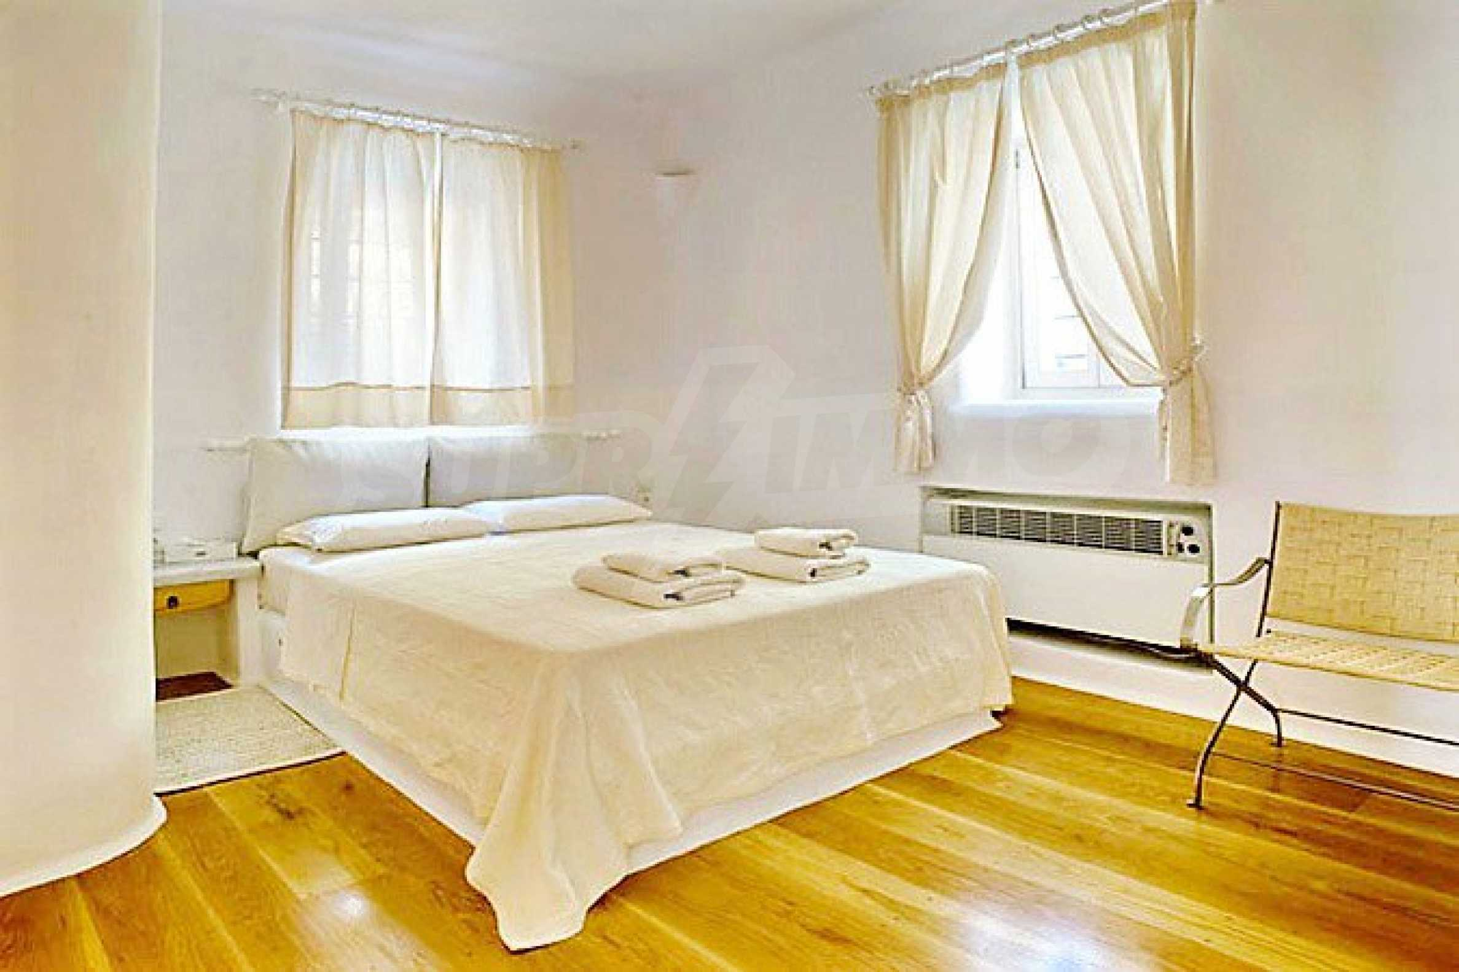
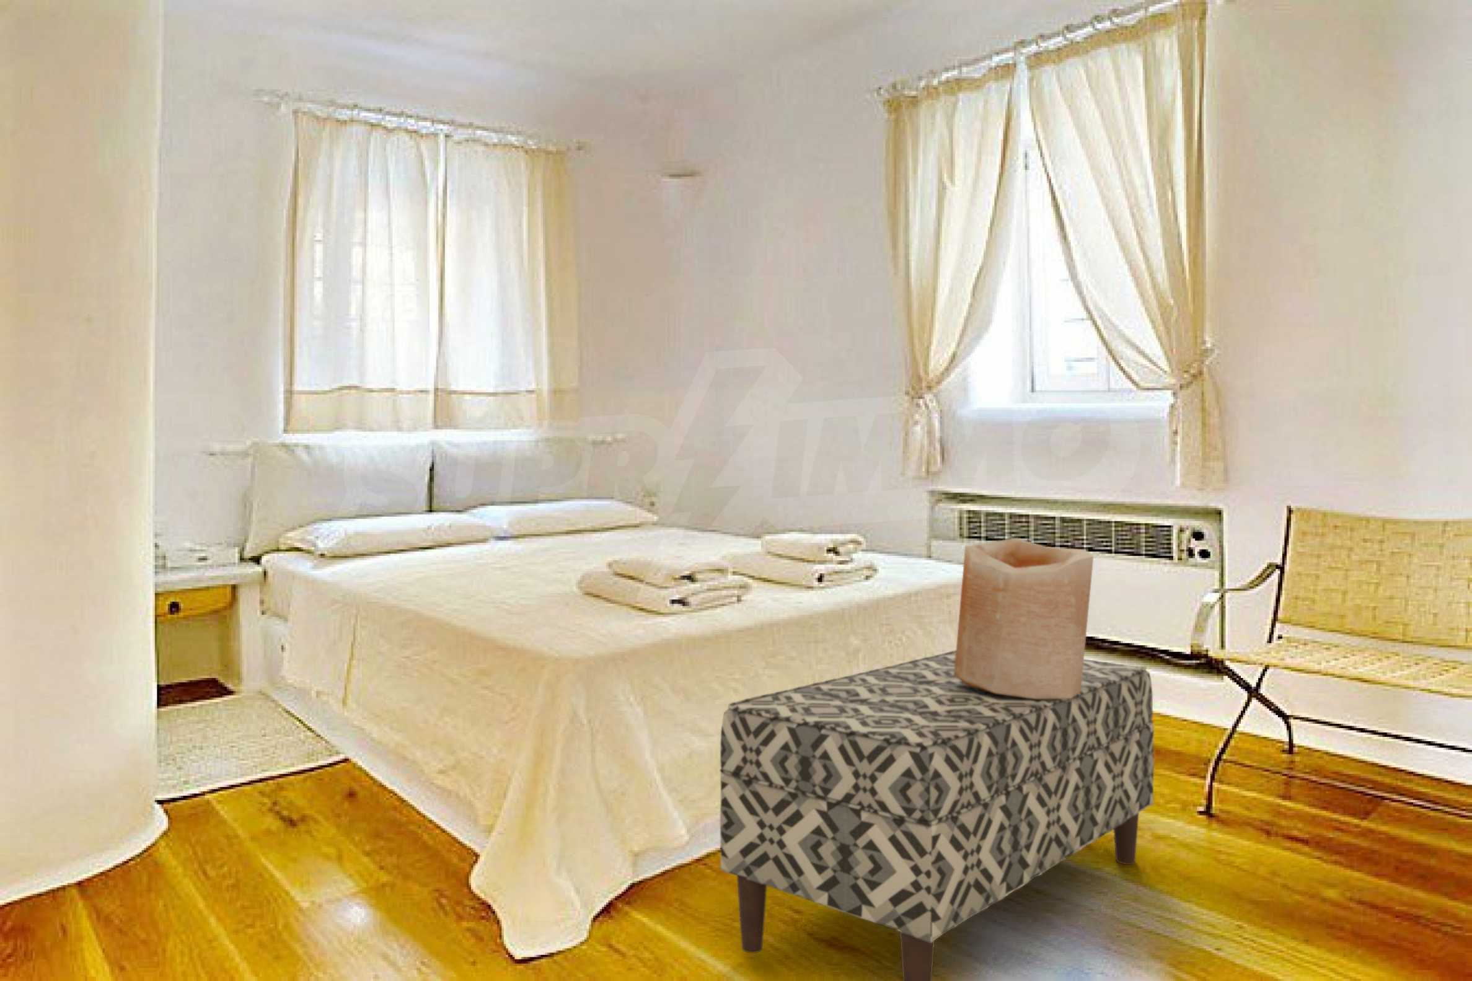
+ vase (1018, 616)
+ bench (957, 793)
